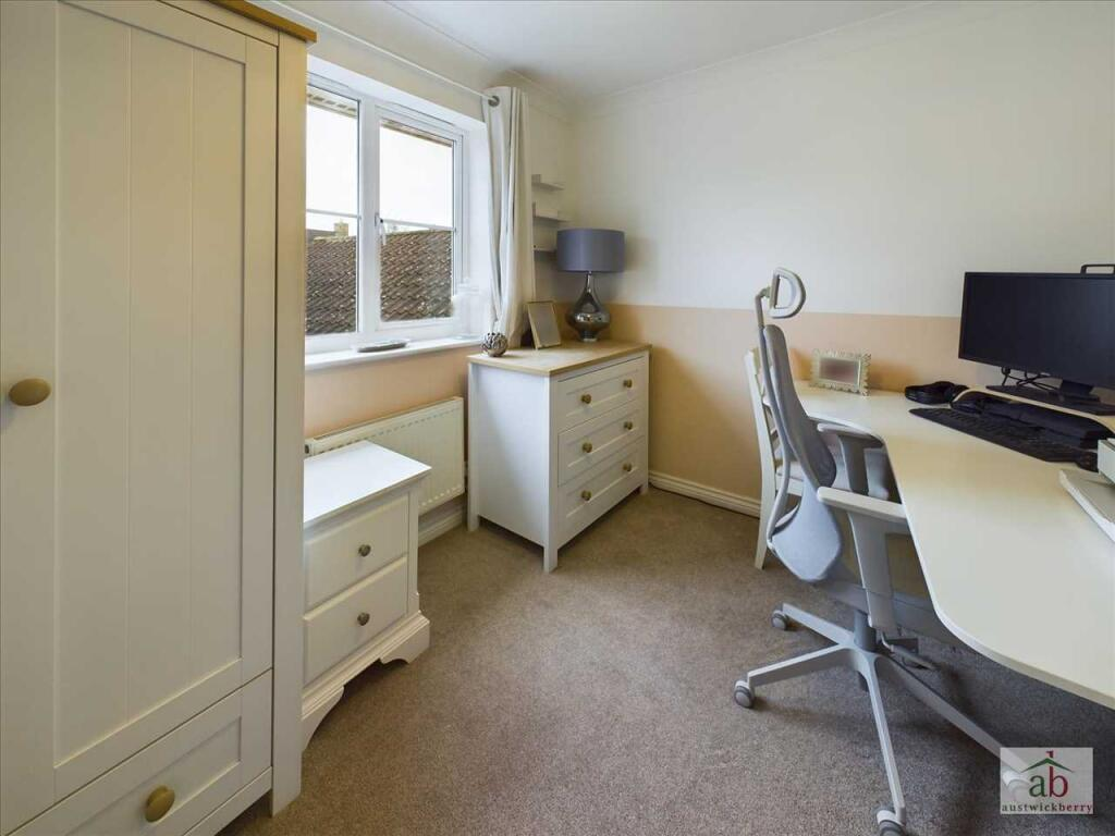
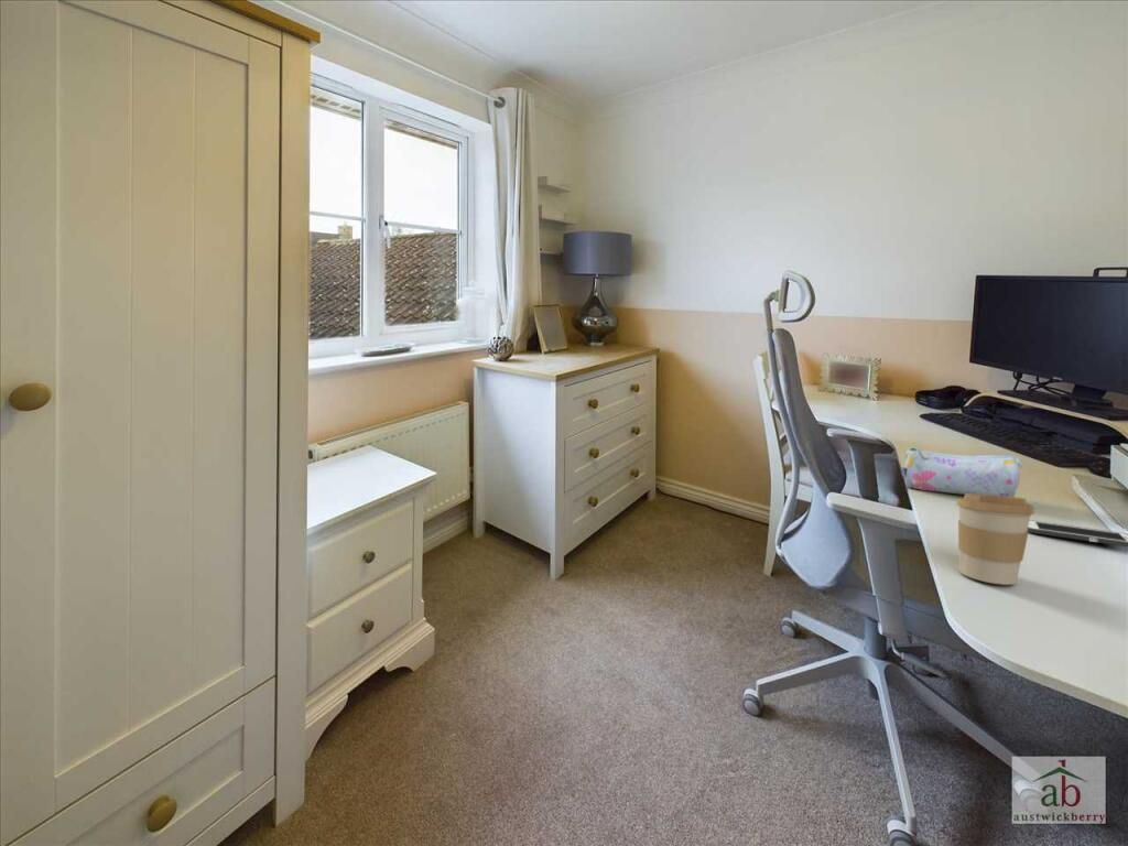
+ coffee cup (990, 534)
+ pencil case (958, 471)
+ cell phone (1077, 533)
